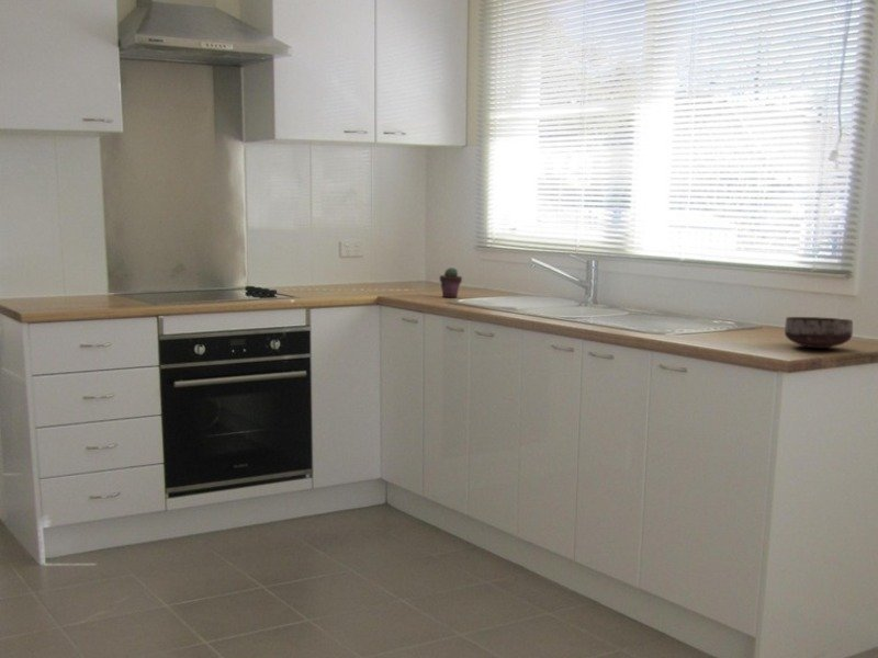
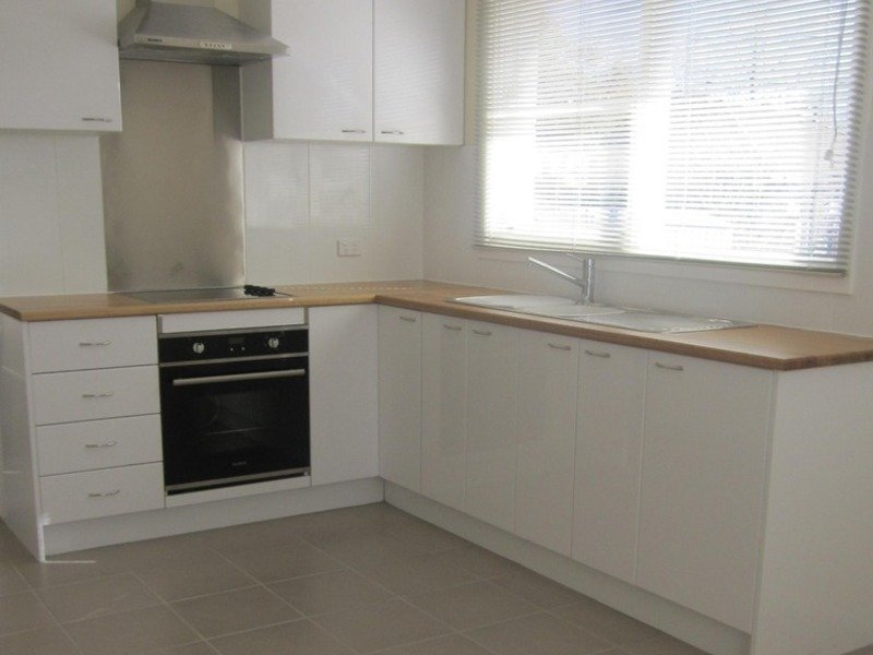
- potted succulent (450, 282)
- bowl (818, 331)
